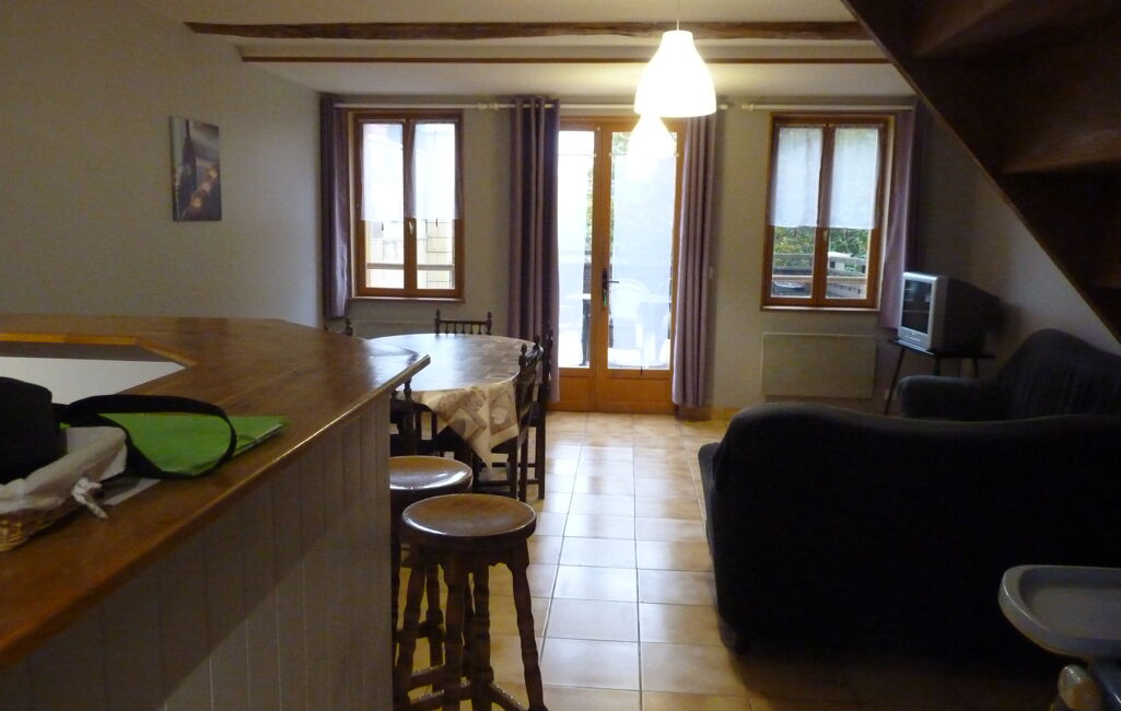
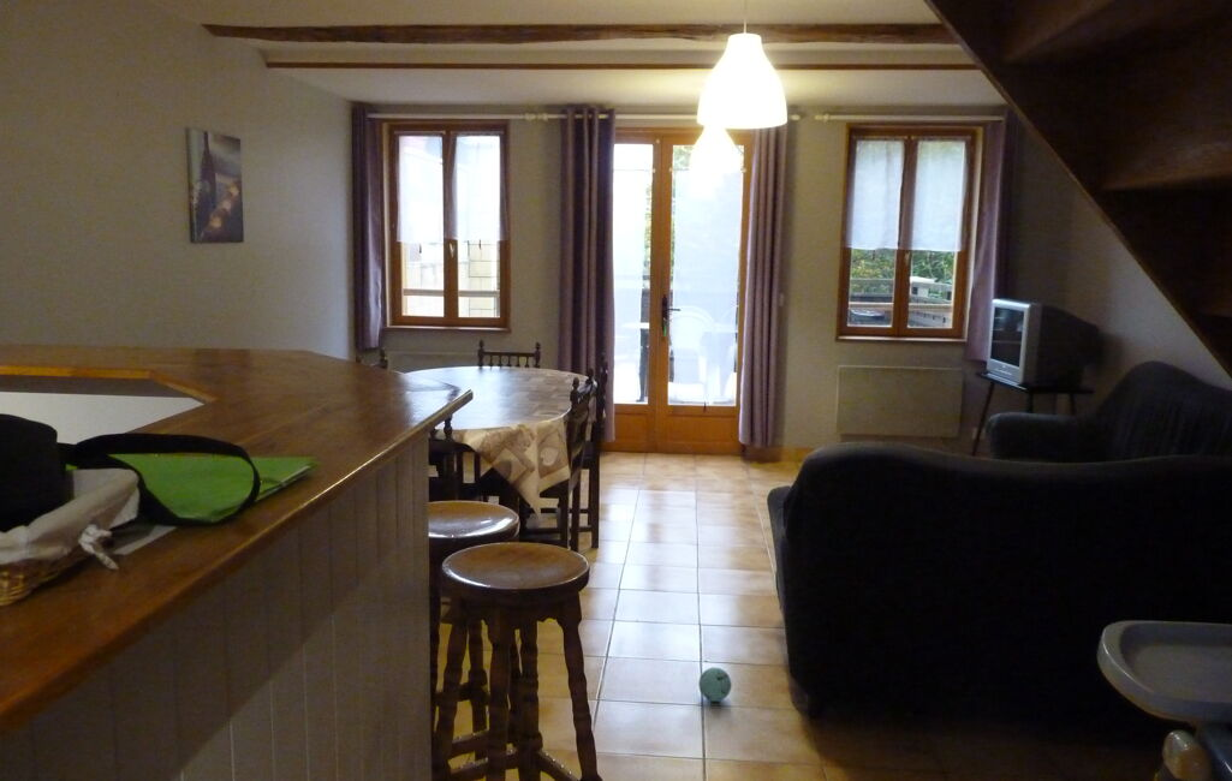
+ ball (714, 684)
